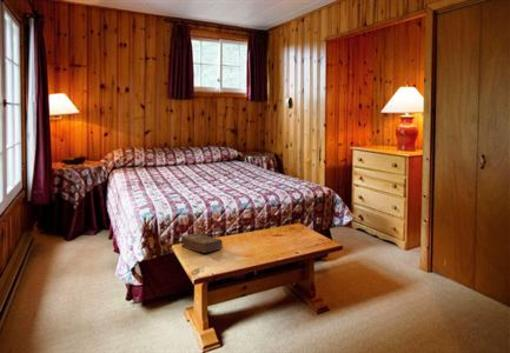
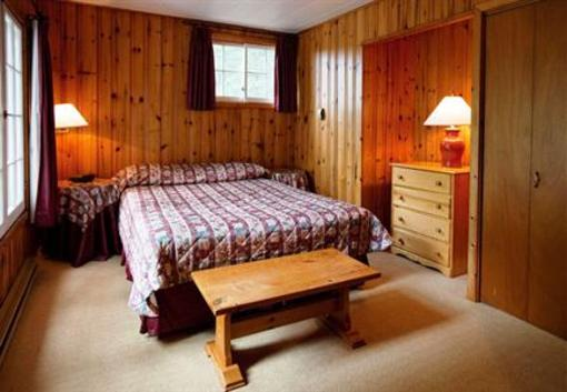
- book (201, 242)
